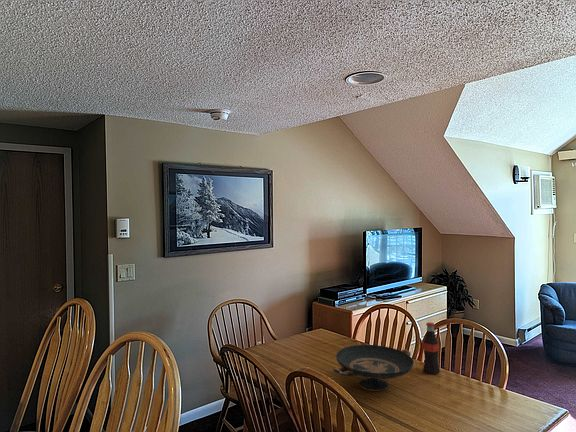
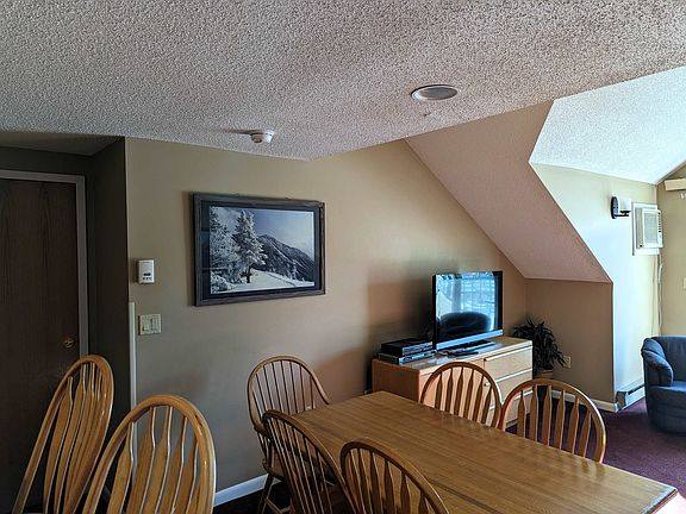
- bottle (430, 347)
- decorative bowl (374, 370)
